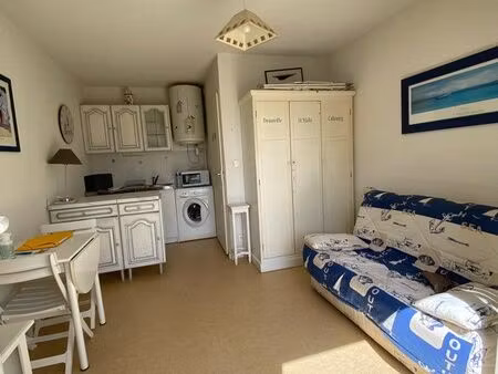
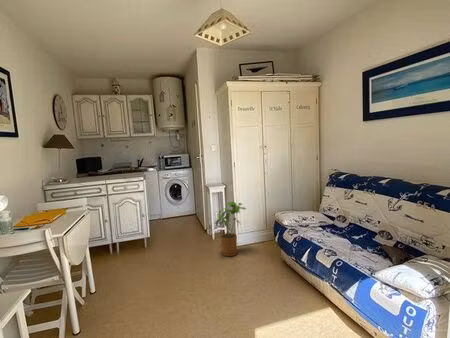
+ house plant (227, 229)
